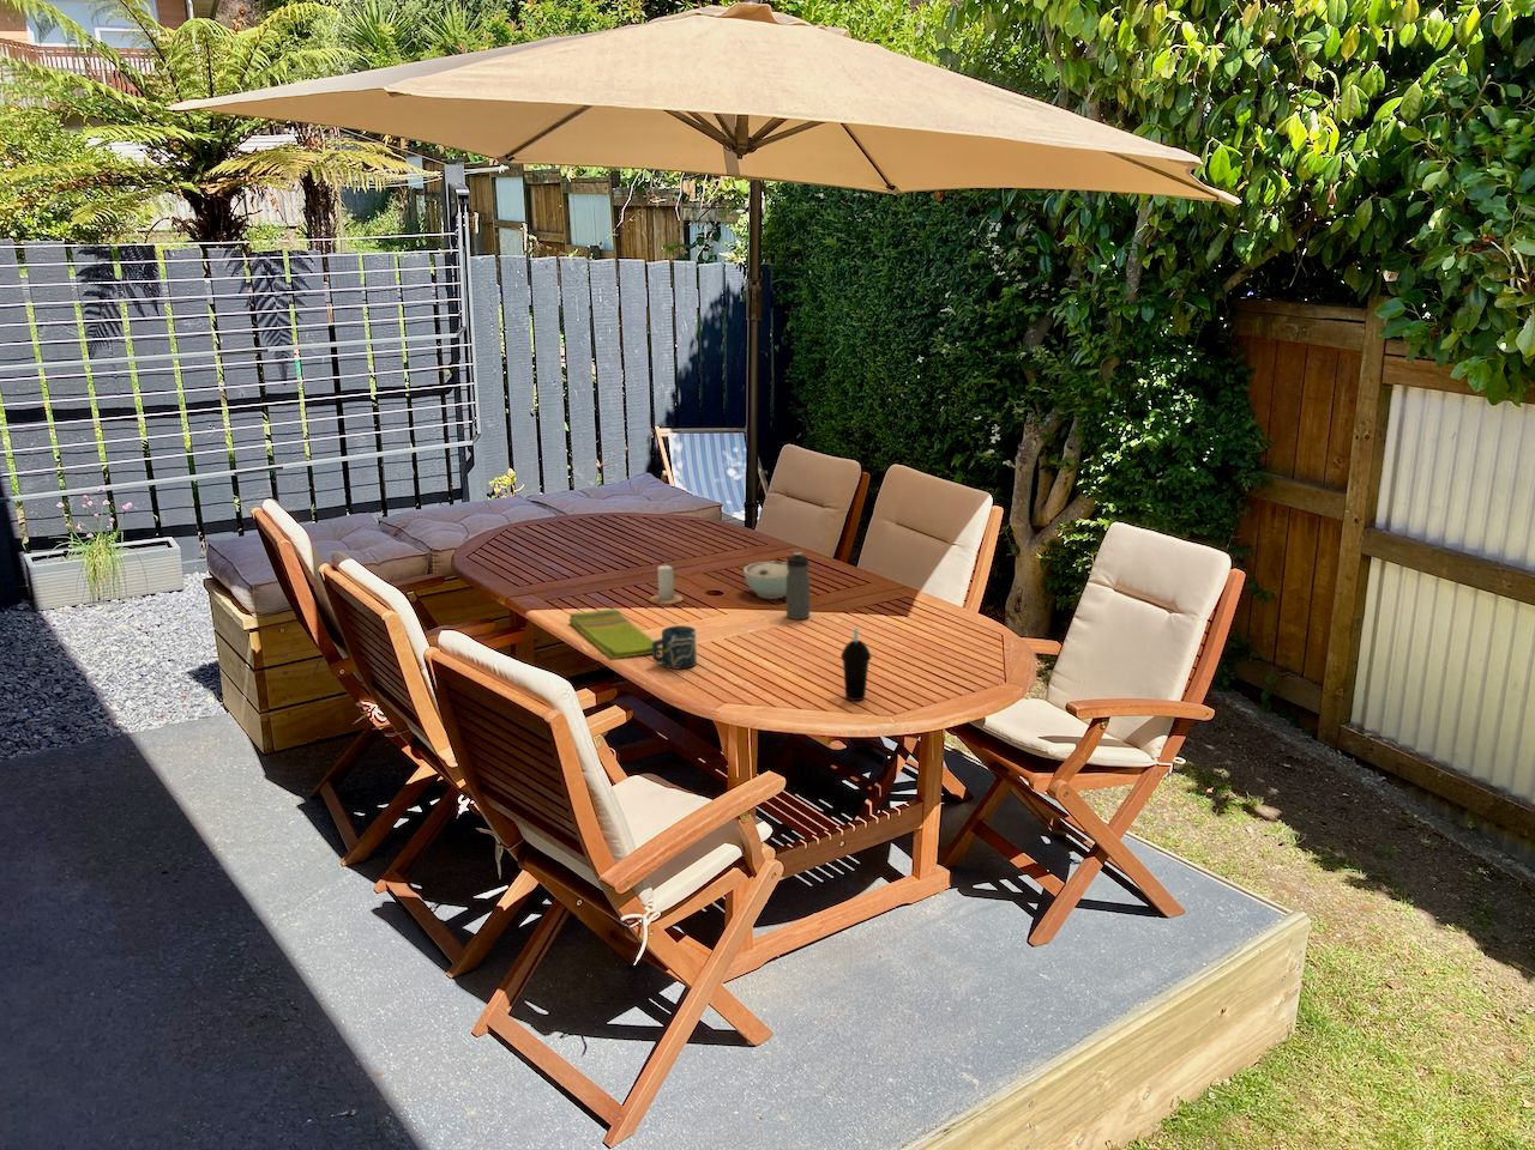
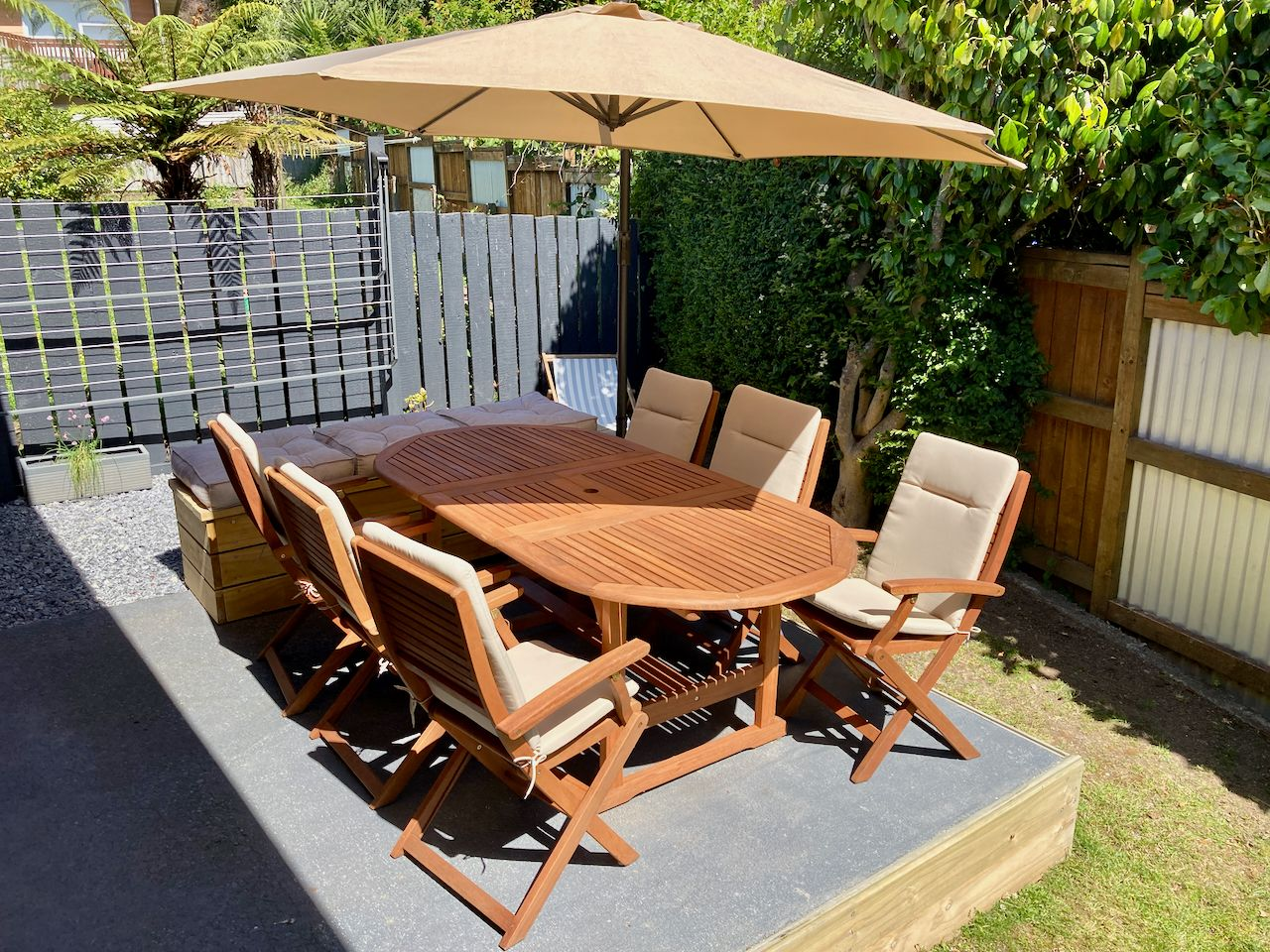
- bowl (771, 579)
- candle (665, 576)
- cup (855, 662)
- dish towel (614, 632)
- cup (674, 647)
- water bottle (798, 585)
